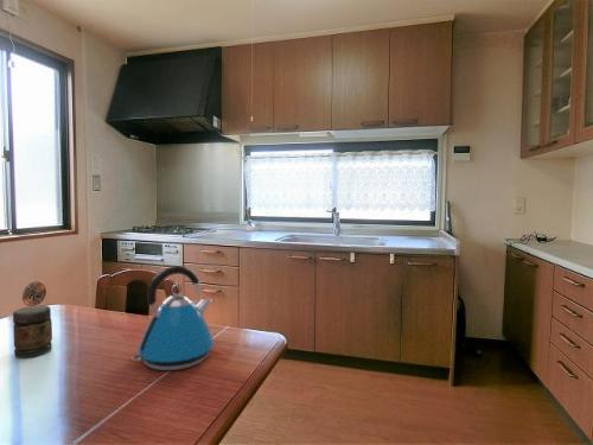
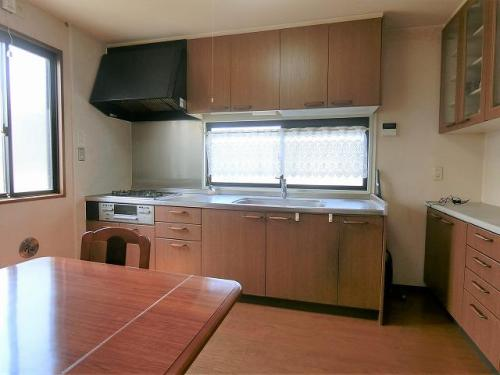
- jar (32, 330)
- kettle (174, 311)
